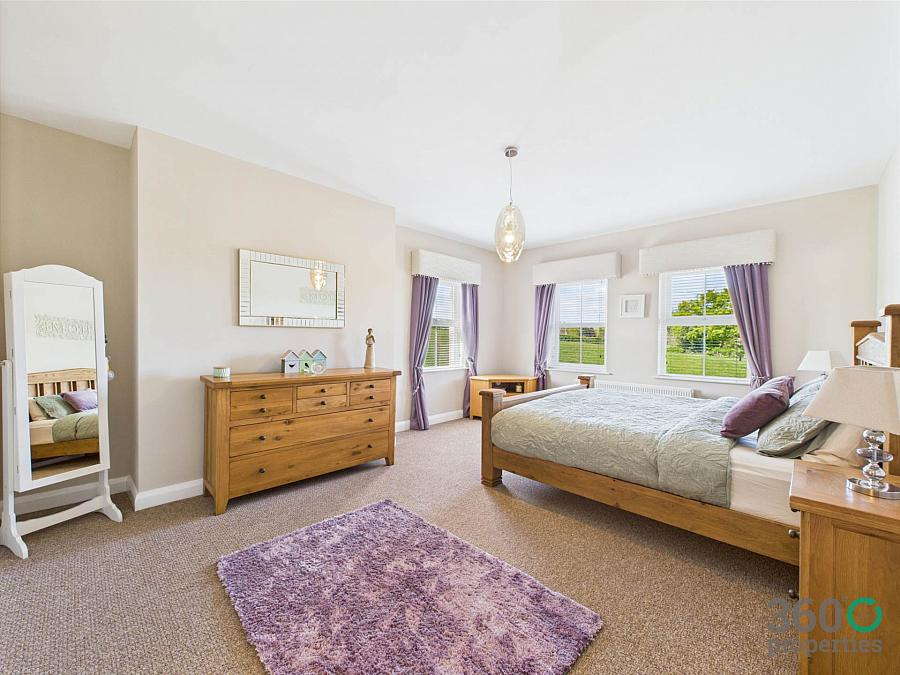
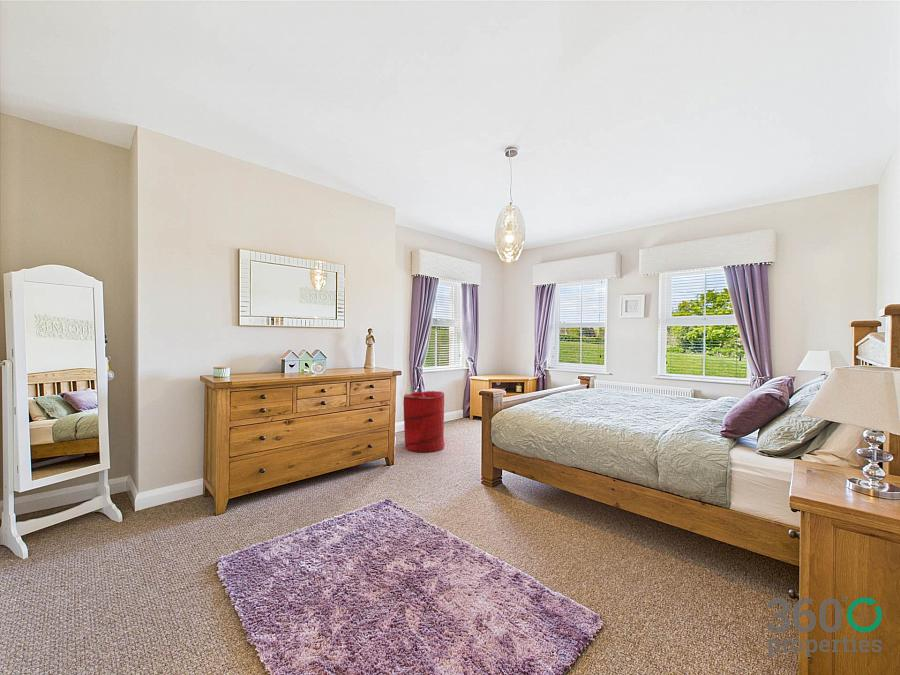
+ laundry hamper (423, 419)
